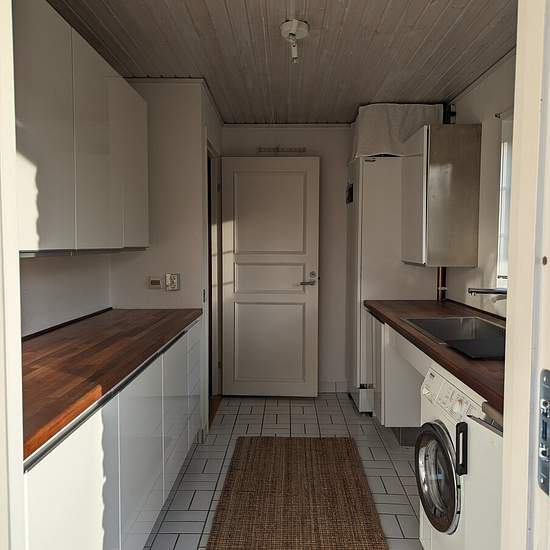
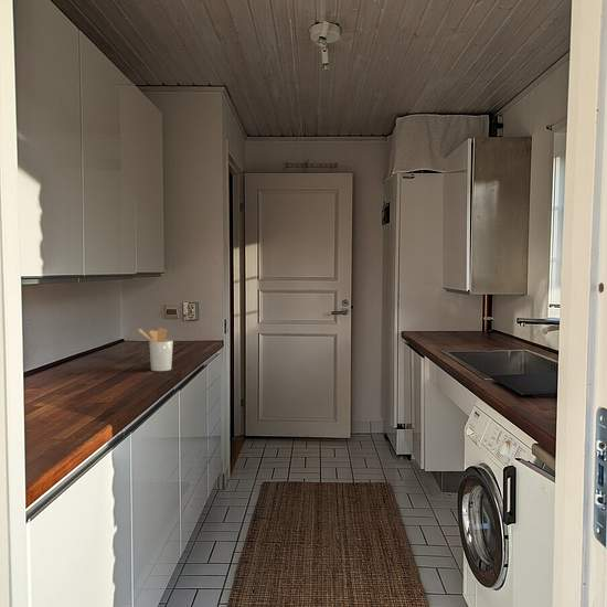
+ utensil holder (155, 348)
